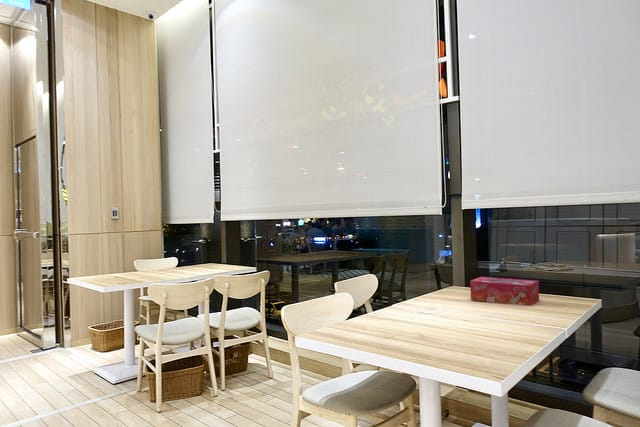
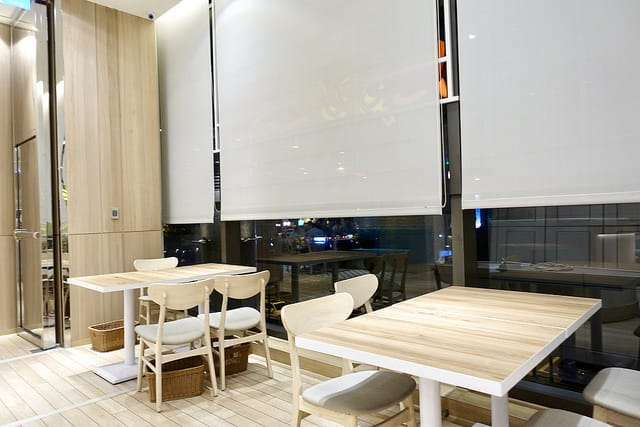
- tissue box (504, 290)
